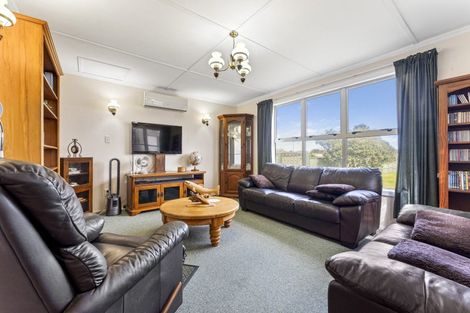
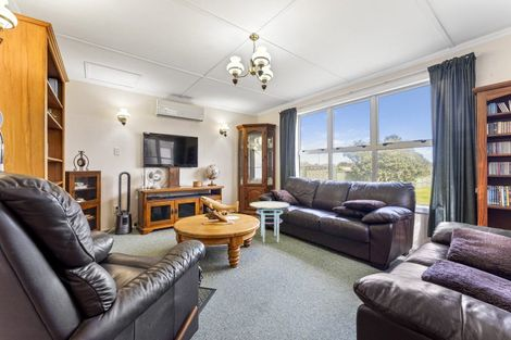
+ side table (269, 223)
